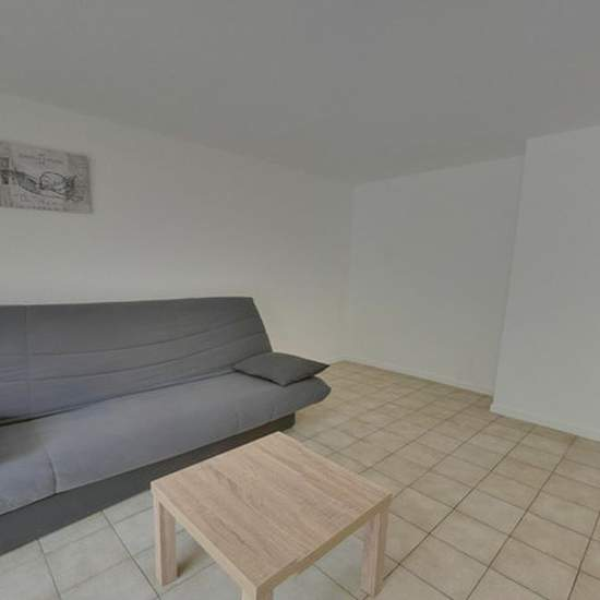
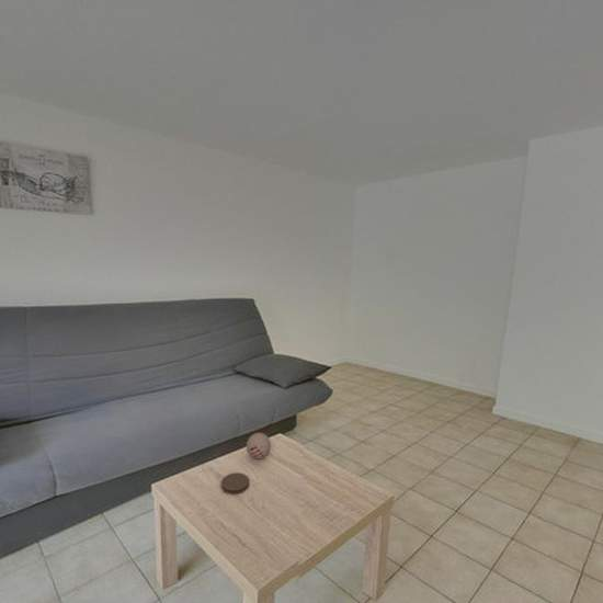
+ coaster (235, 482)
+ decorative ball (258, 445)
